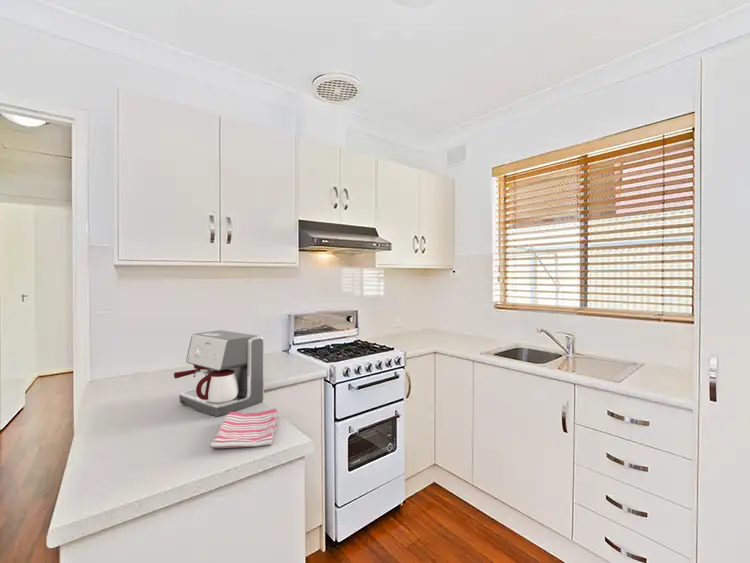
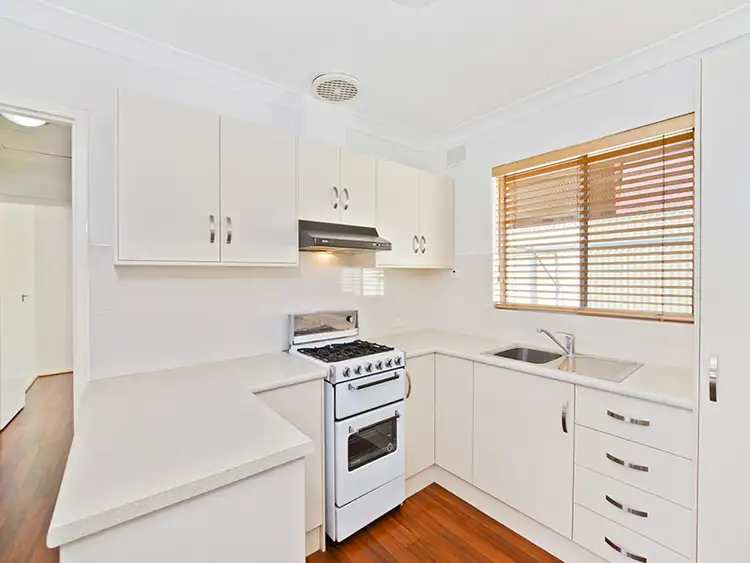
- dish towel (247, 426)
- coffee maker (222, 368)
